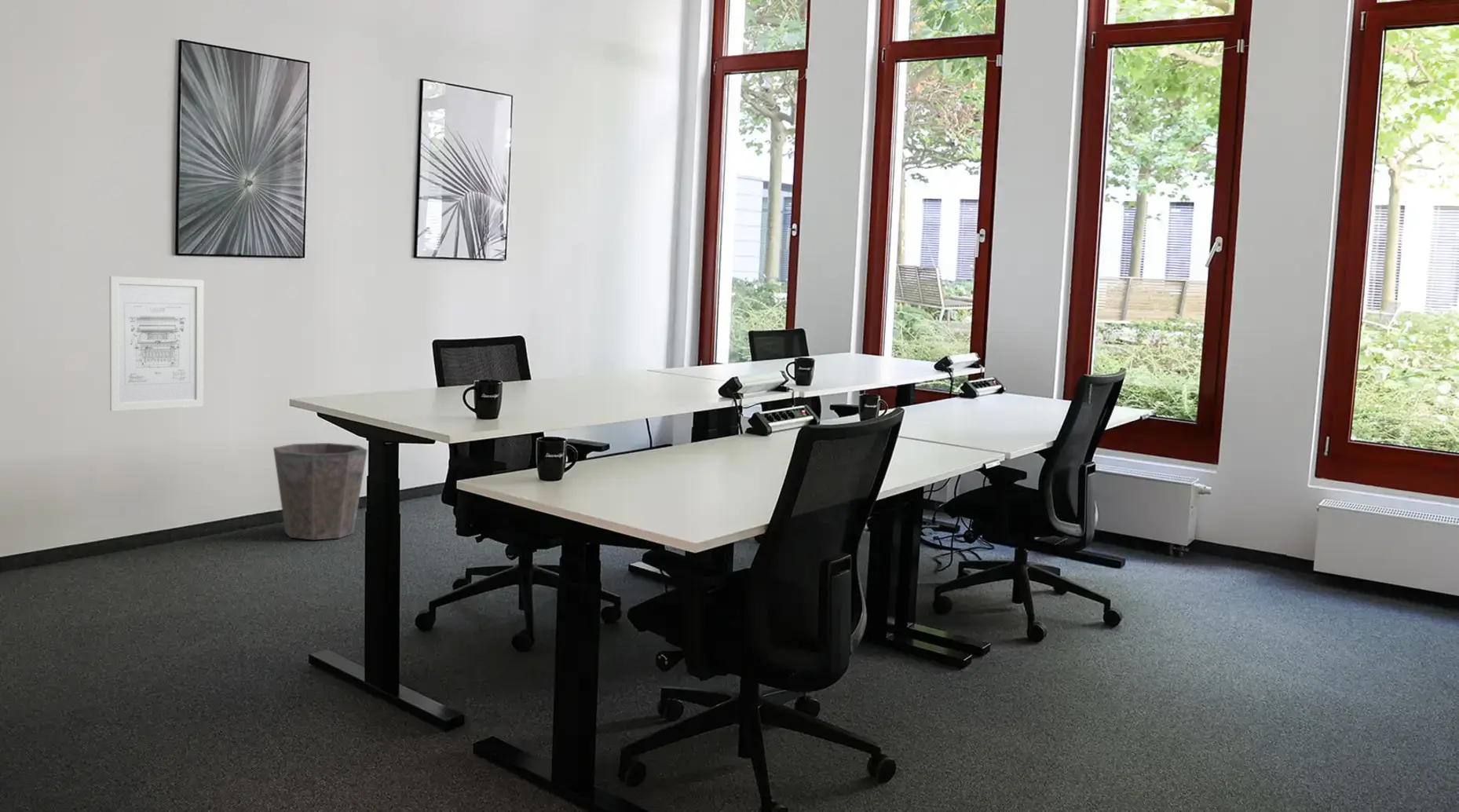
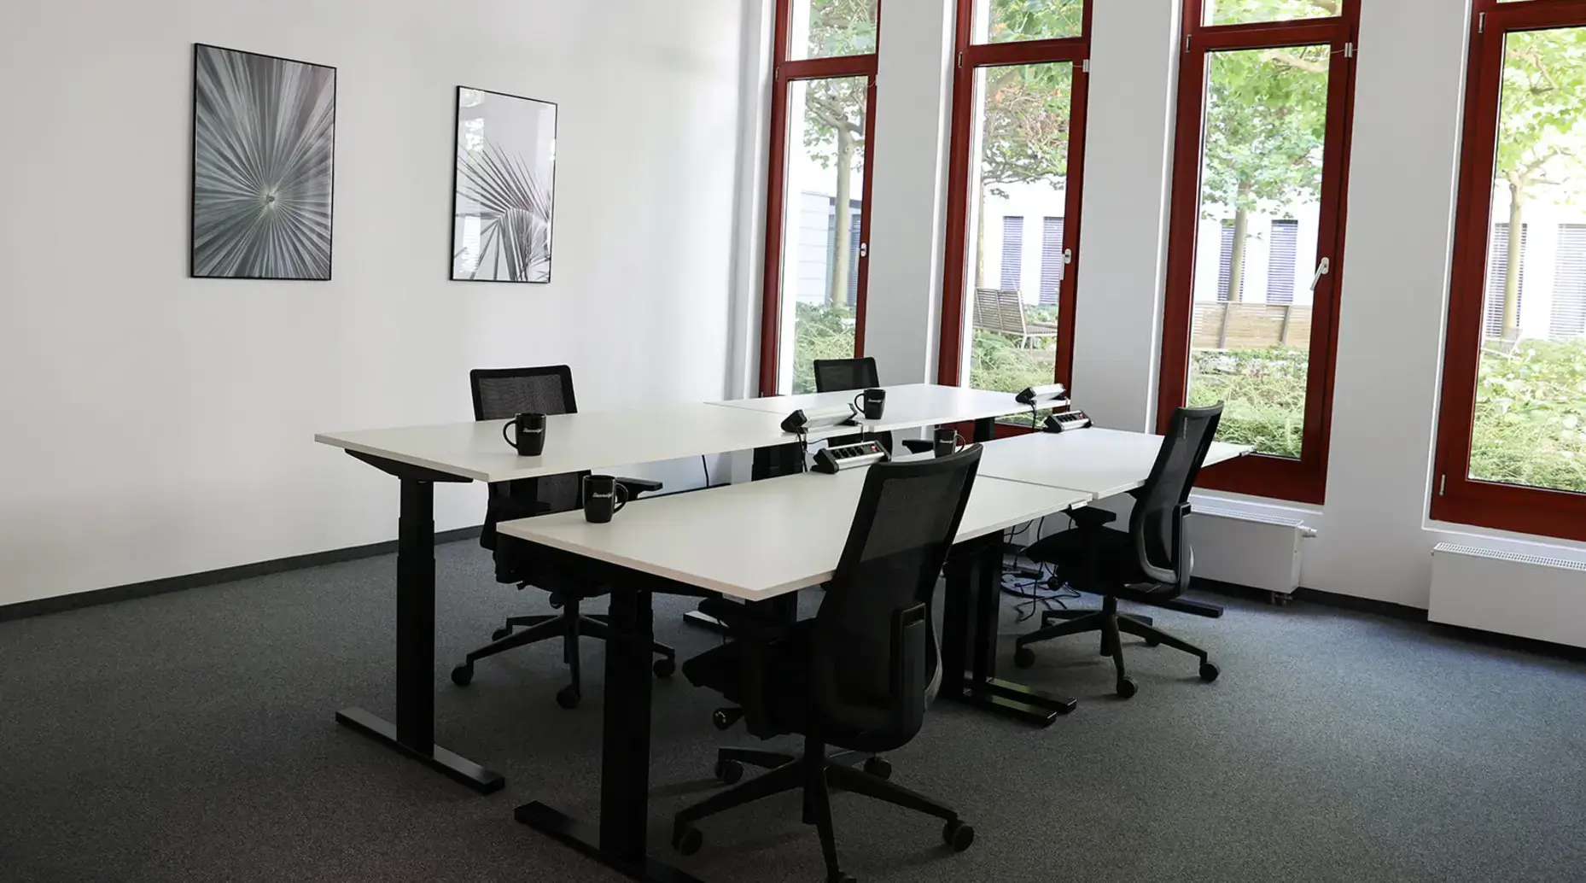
- wall art (158, 343)
- waste bin (320, 491)
